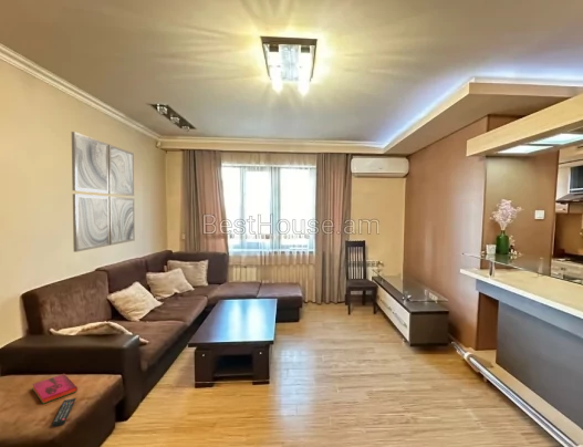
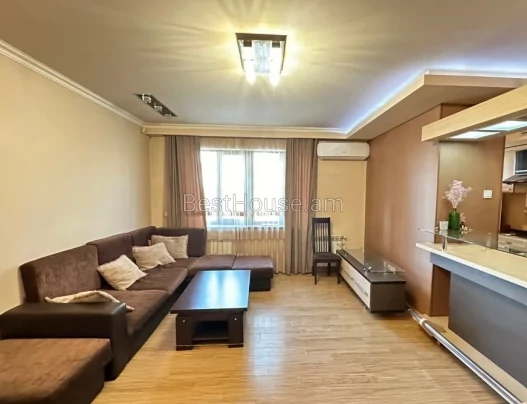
- remote control (64, 410)
- wall art (106, 196)
- hardback book (54, 387)
